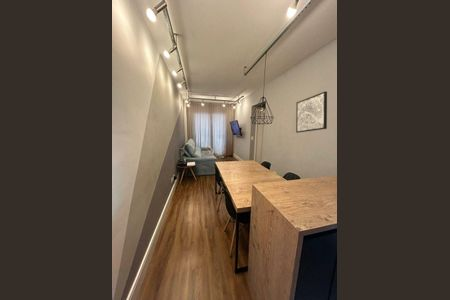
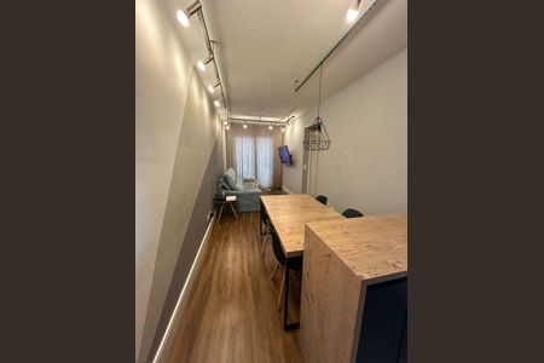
- wall art (310, 114)
